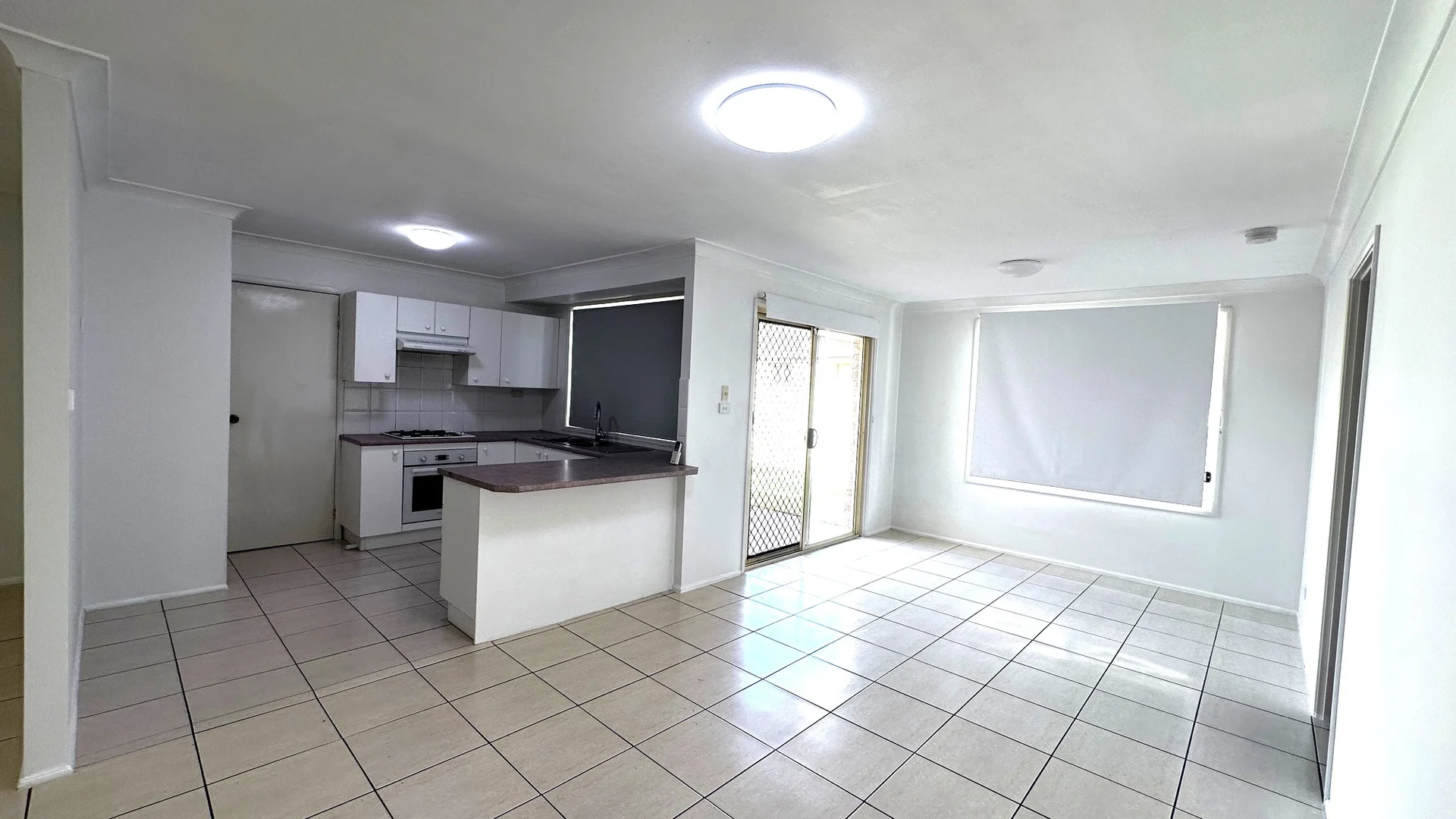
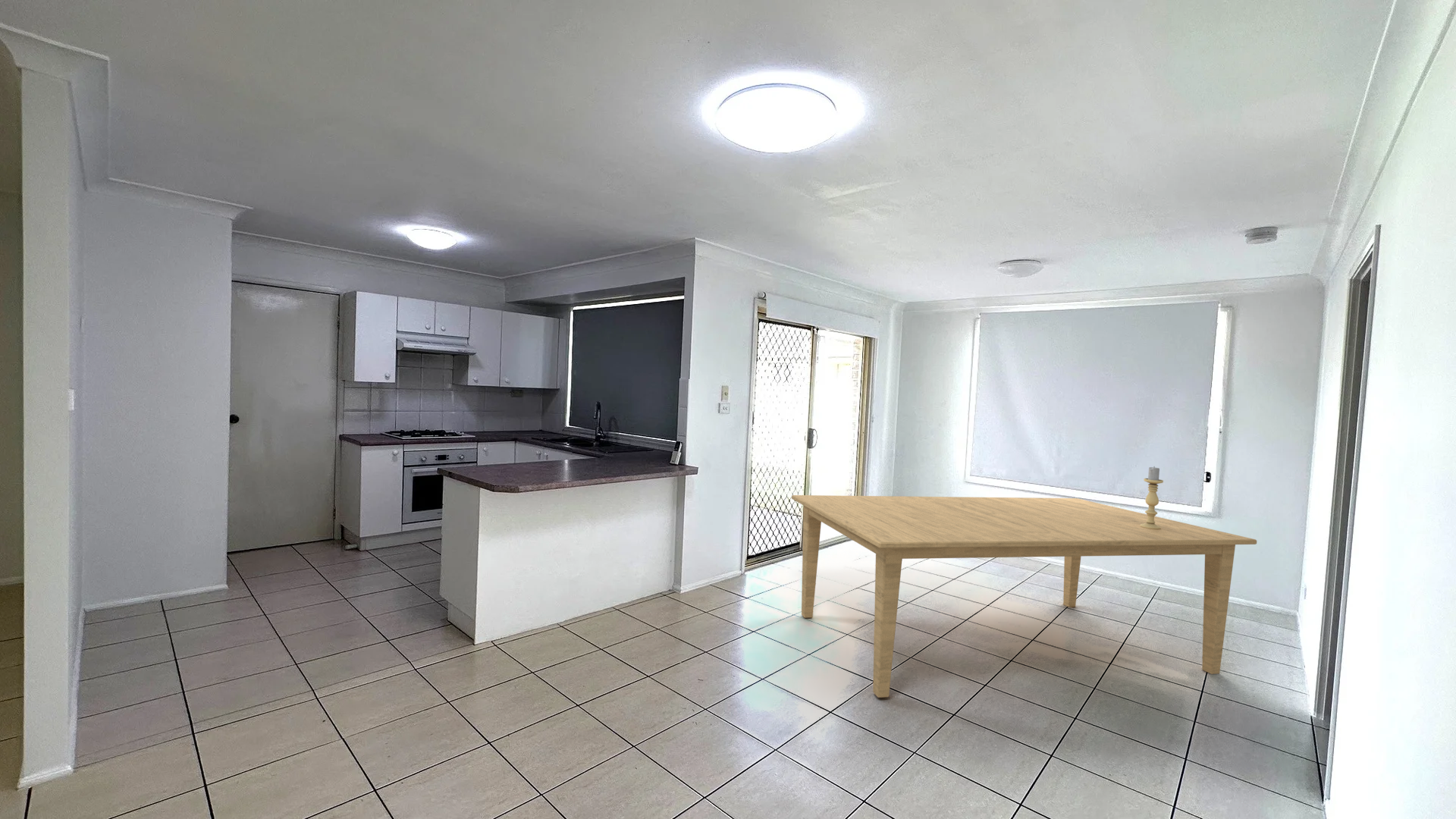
+ candle holder (1152, 496)
+ dining table (997, 557)
